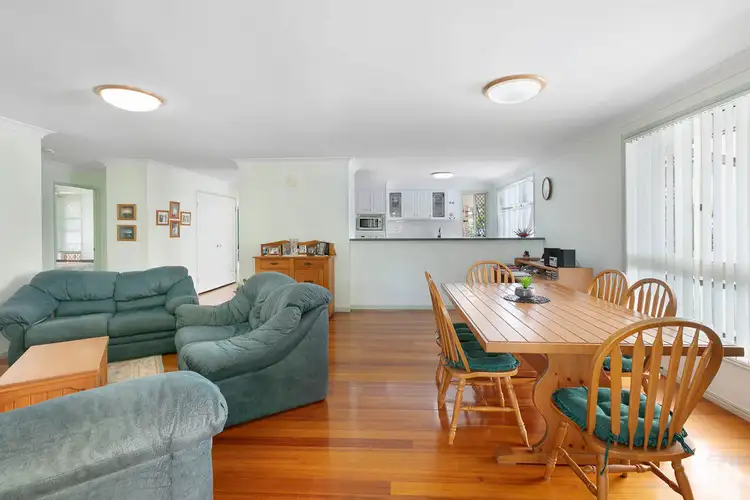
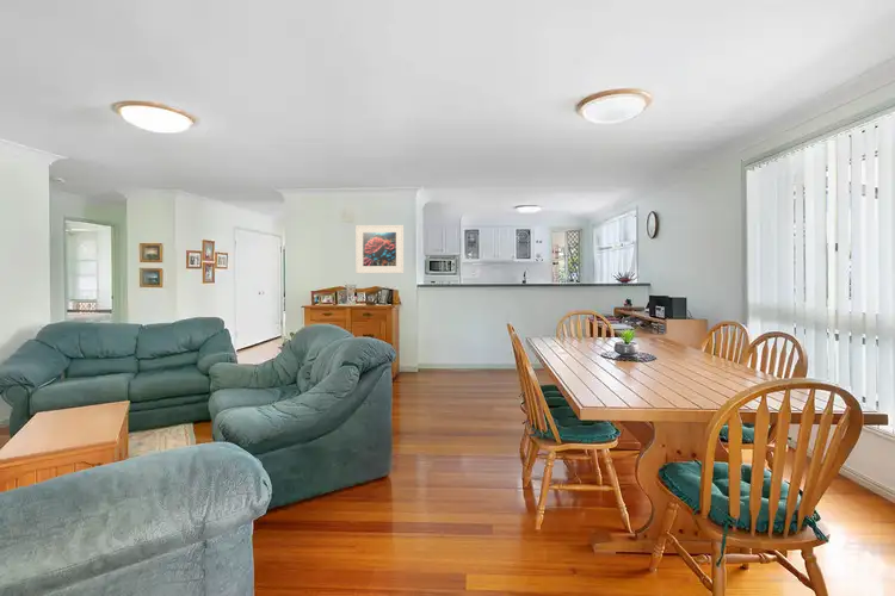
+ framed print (379, 249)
